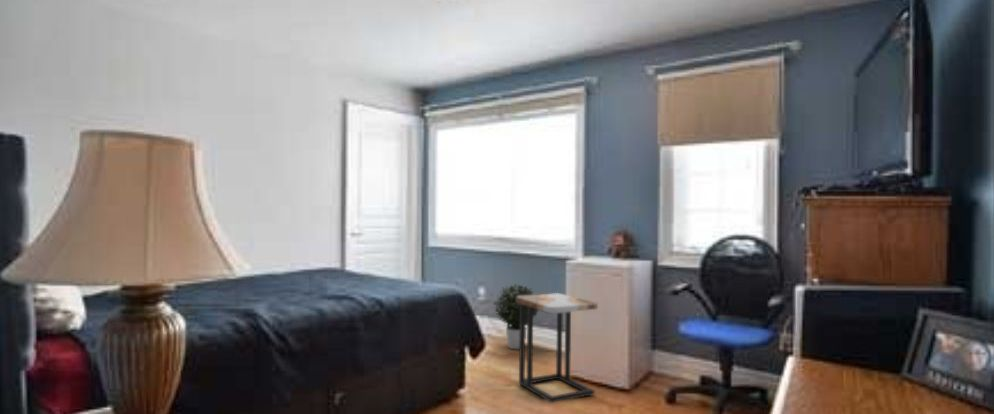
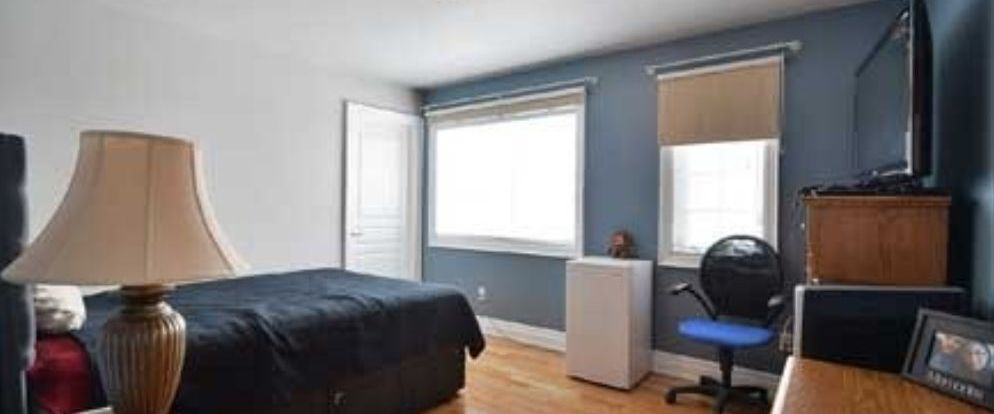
- potted plant (516, 316)
- side table (557, 344)
